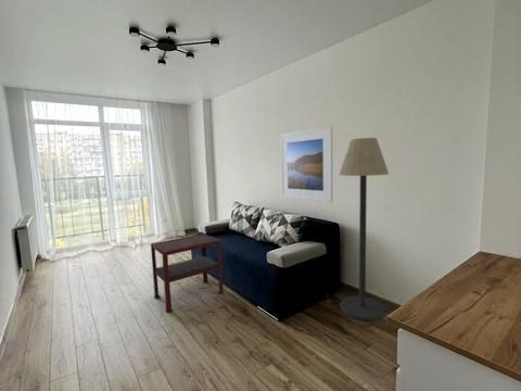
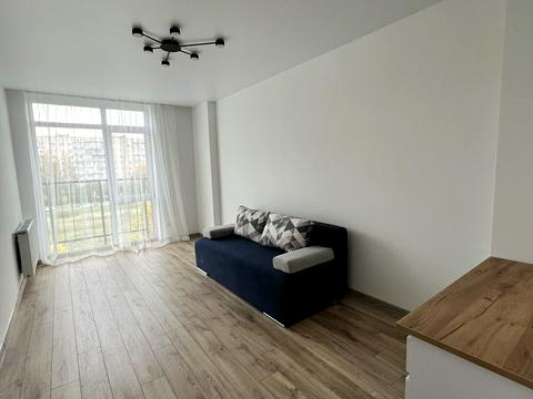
- side table (187, 268)
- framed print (304, 165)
- floor lamp (363, 226)
